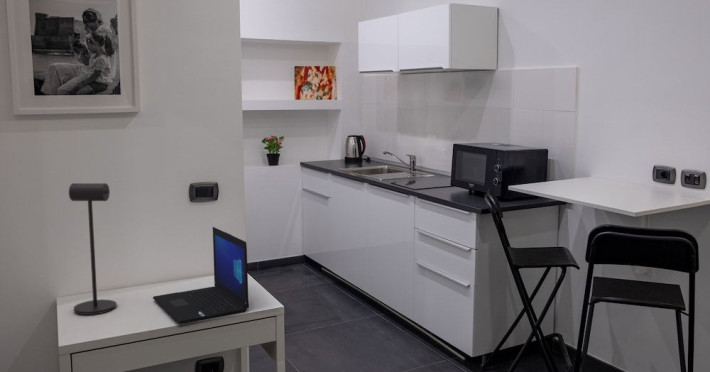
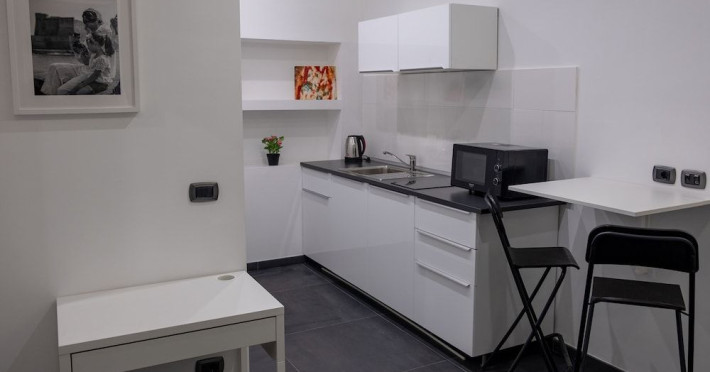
- desk lamp (92, 246)
- laptop (214, 271)
